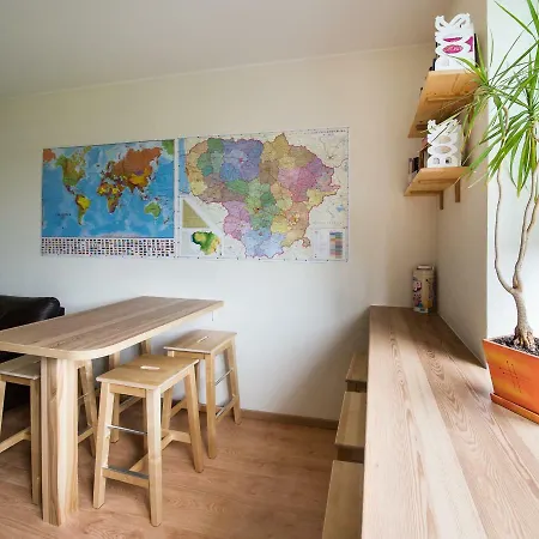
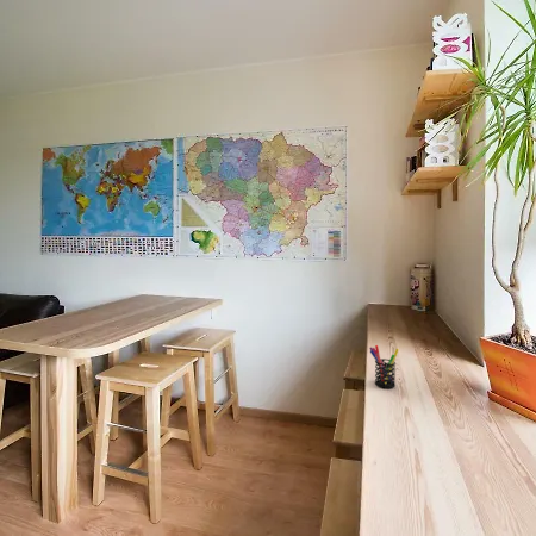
+ pen holder (385, 364)
